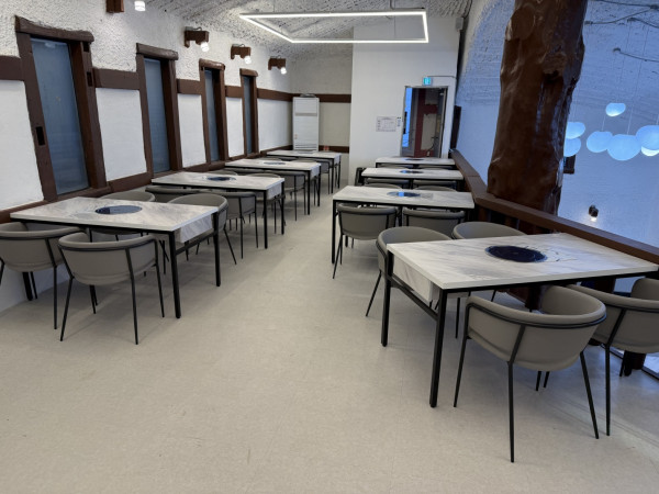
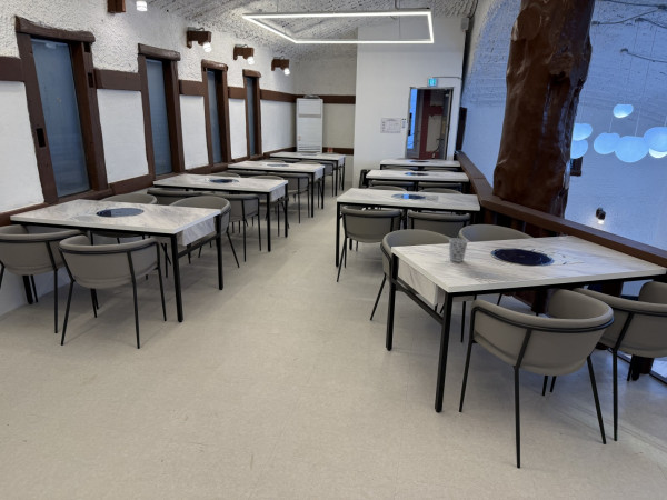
+ cup (457, 250)
